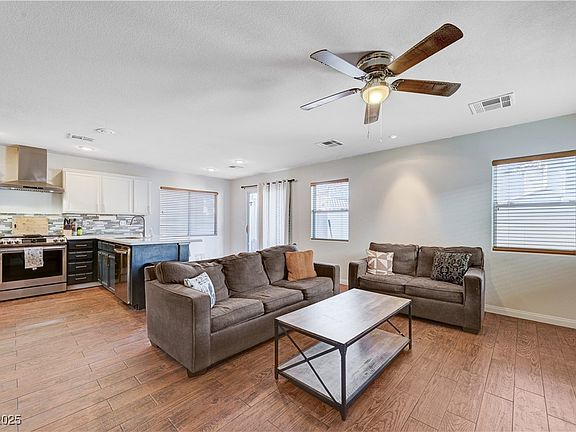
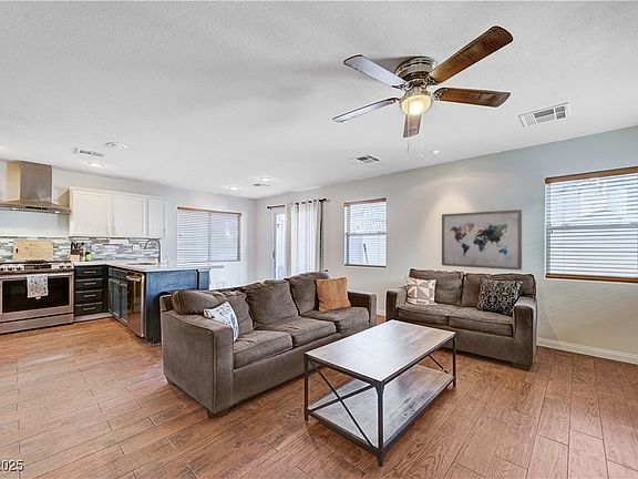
+ wall art (478, 240)
